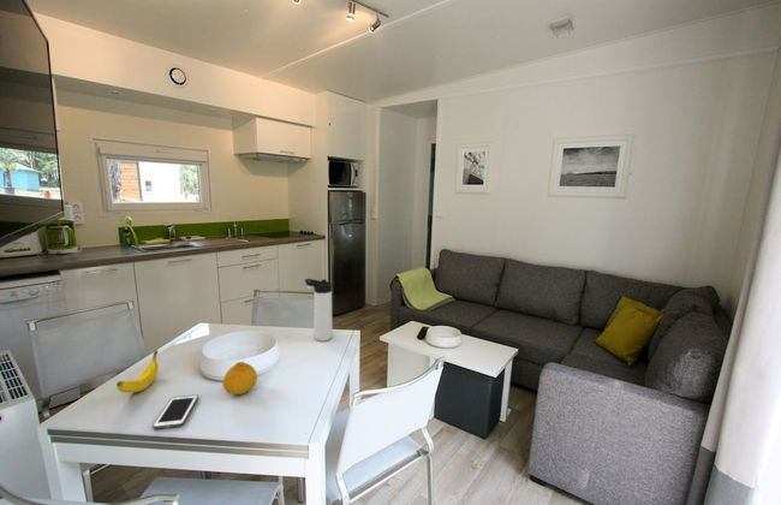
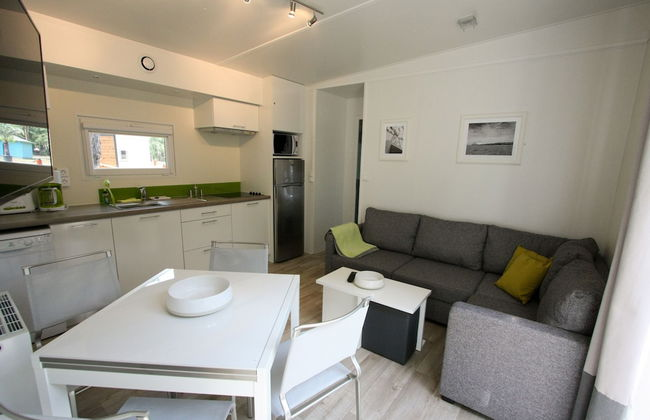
- thermos bottle (318, 309)
- cell phone (177, 410)
- fruit (239, 376)
- banana (141, 375)
